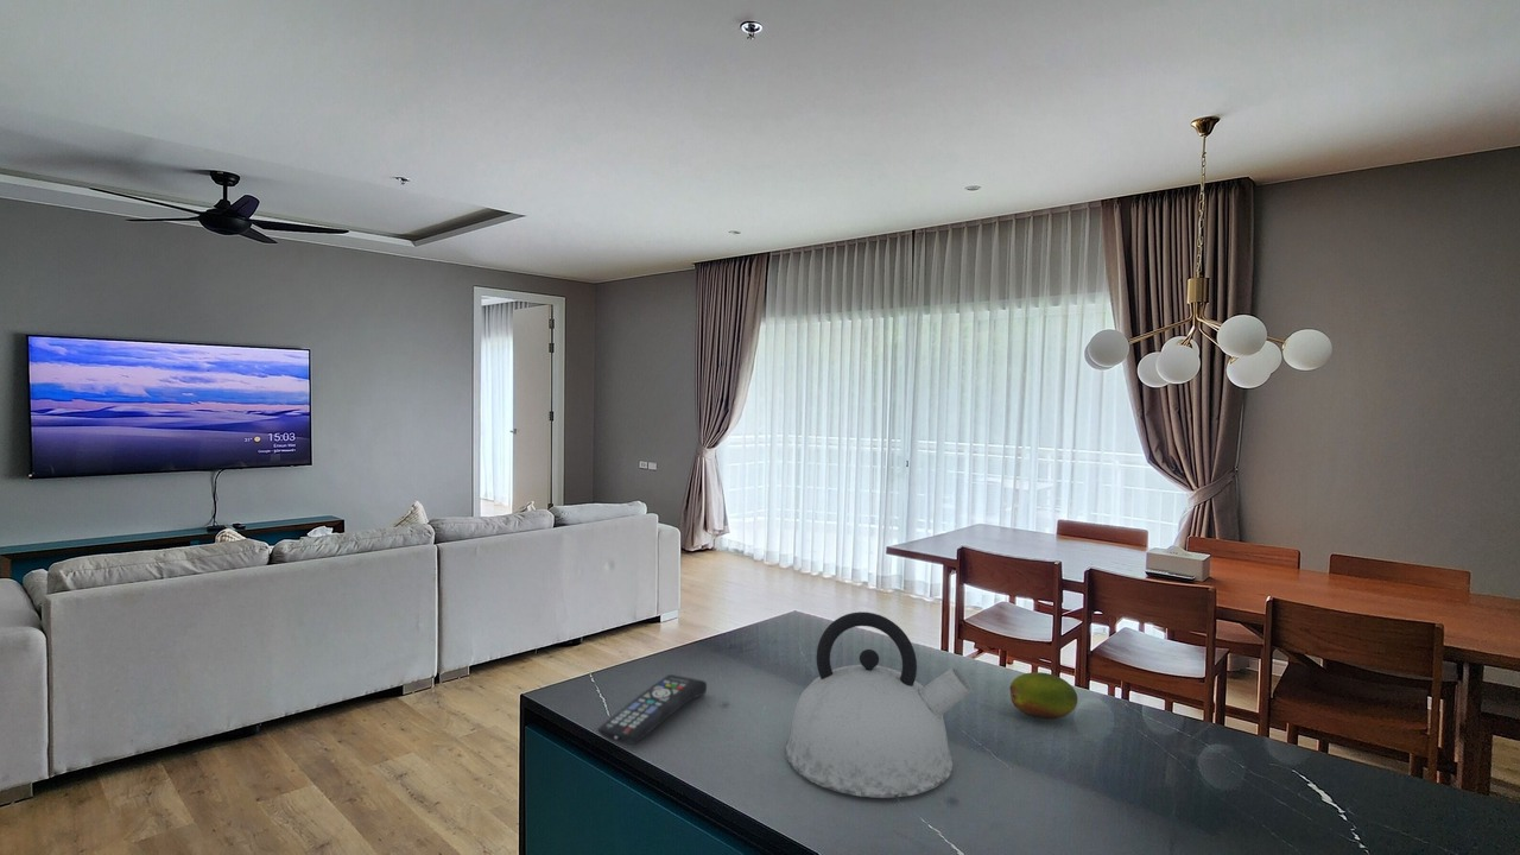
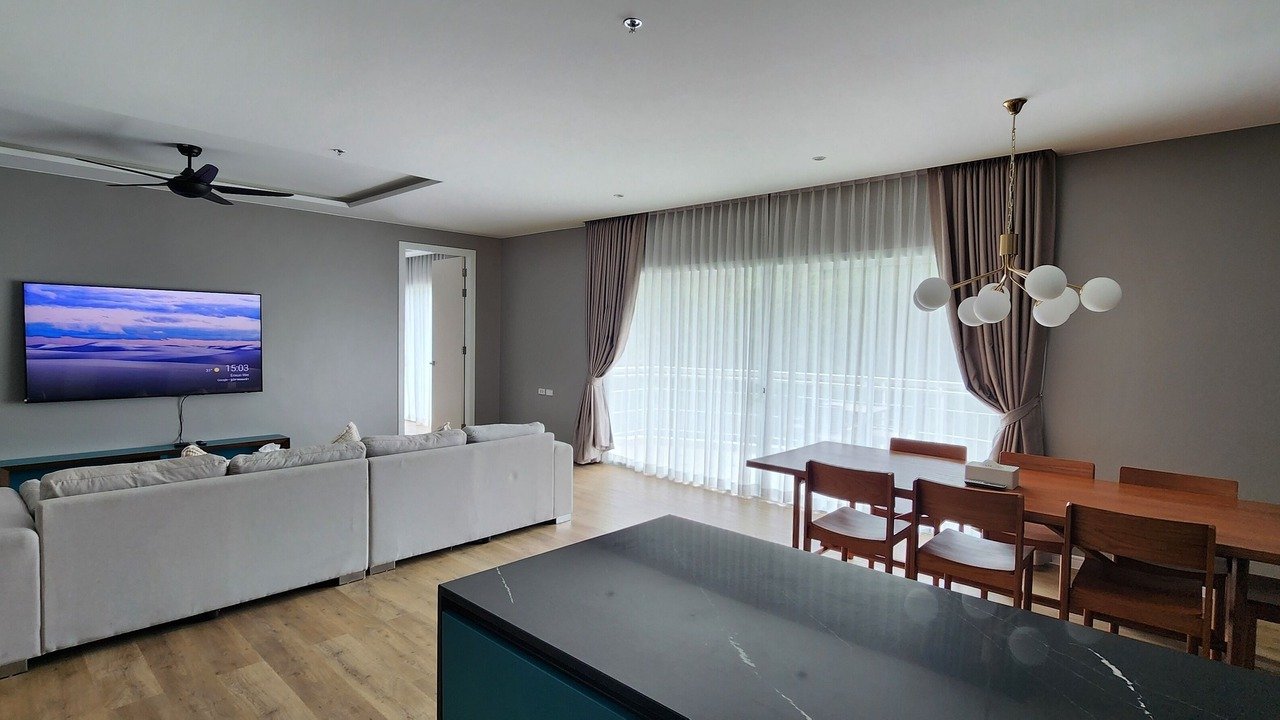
- remote control (657, 704)
- kettle (876, 684)
- fruit (1043, 695)
